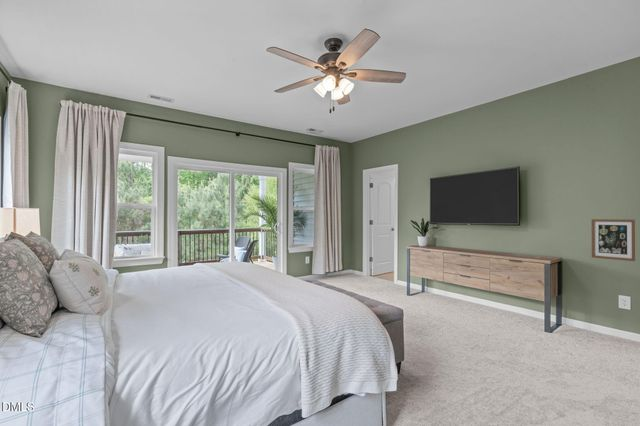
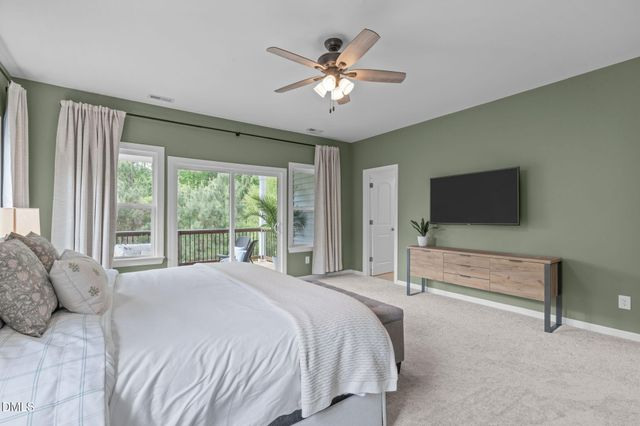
- wall art (612, 239)
